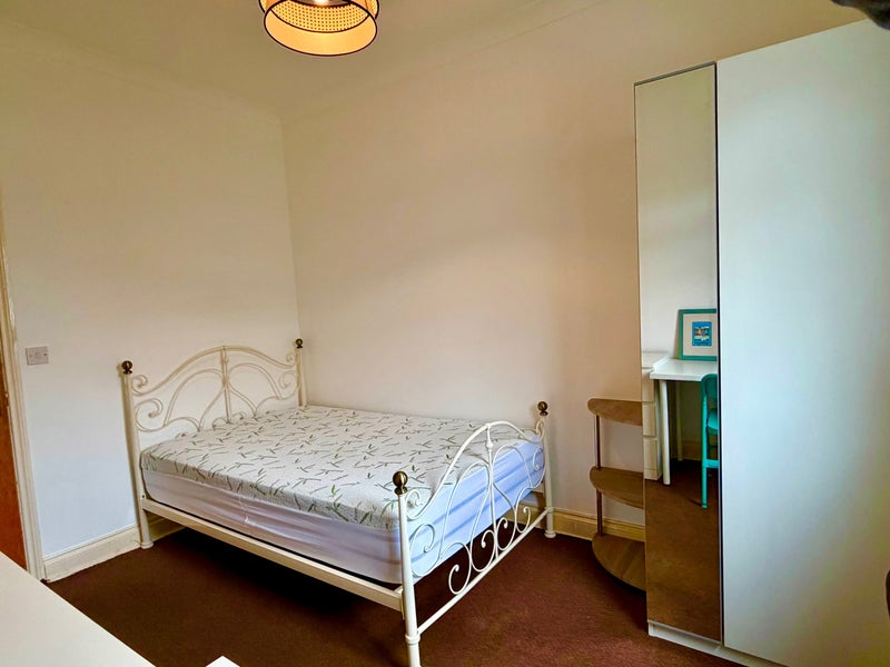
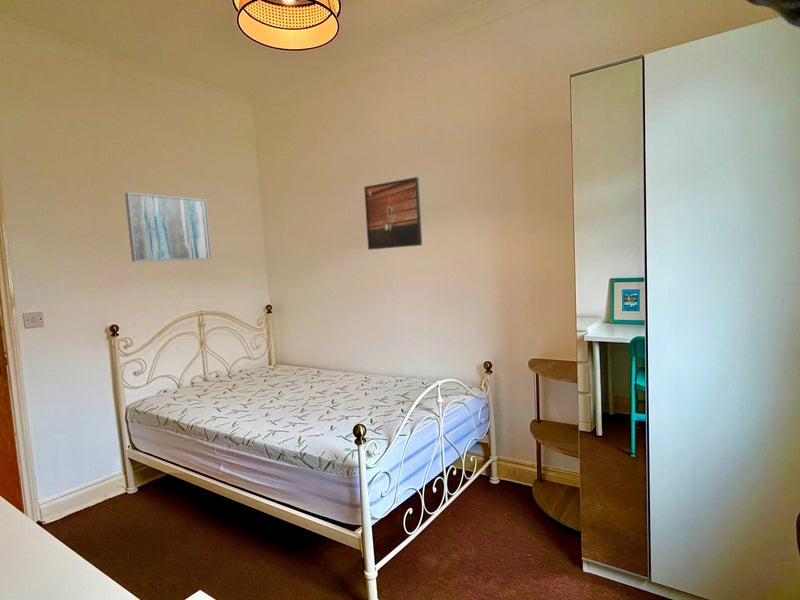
+ wall art (171, 228)
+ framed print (392, 215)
